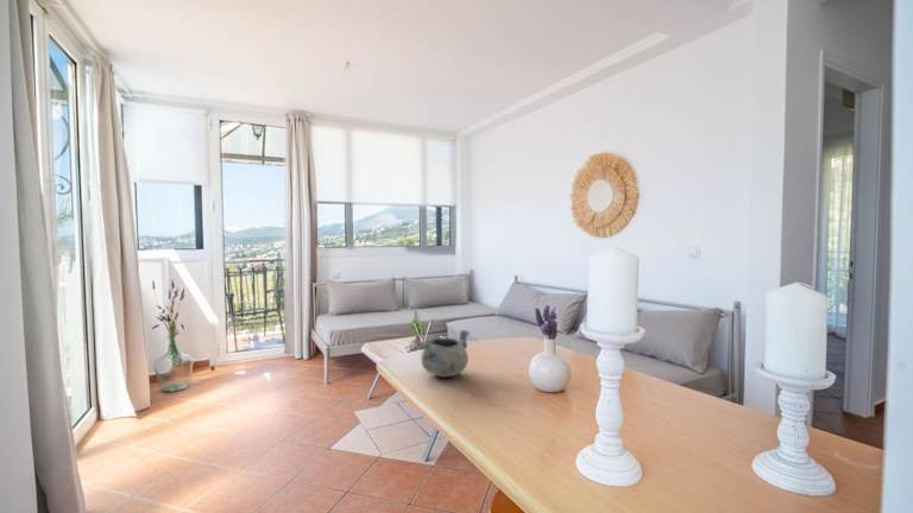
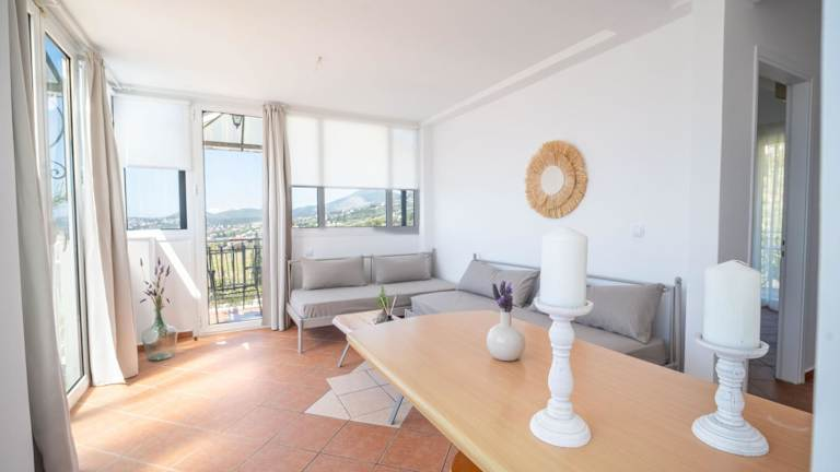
- bowl (445, 354)
